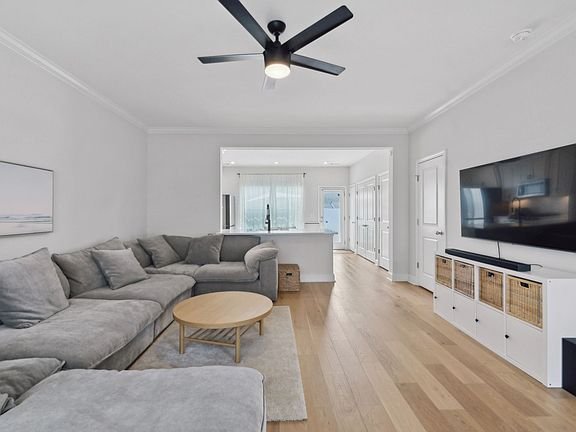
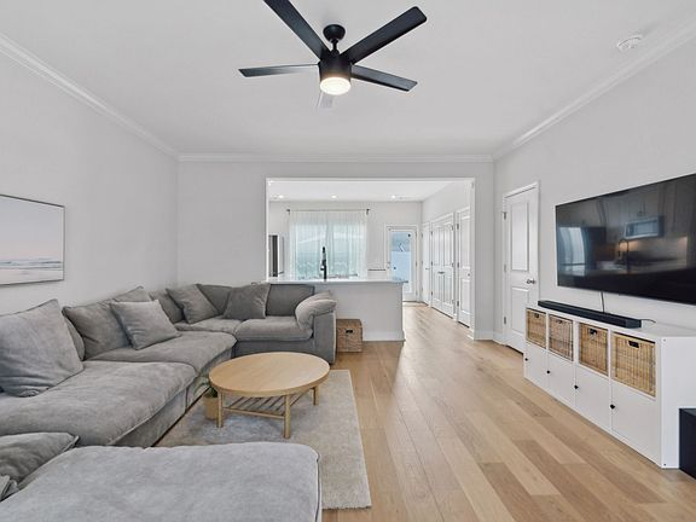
+ potted plant (214, 394)
